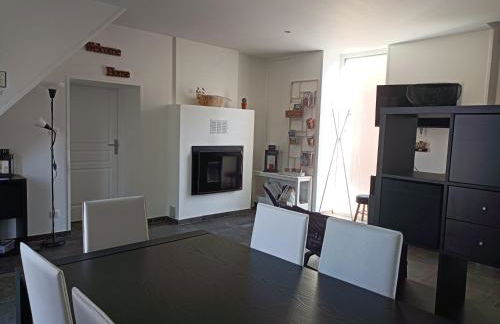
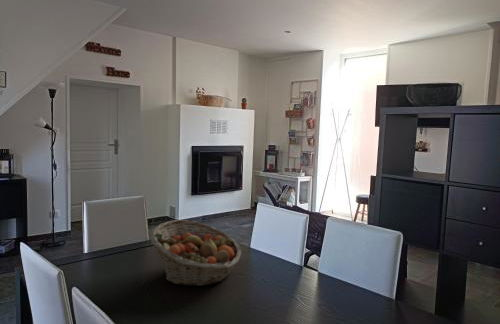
+ fruit basket (197, 249)
